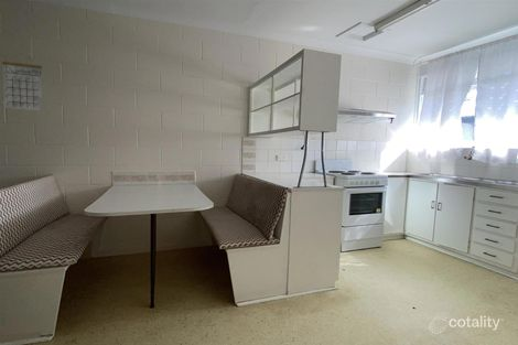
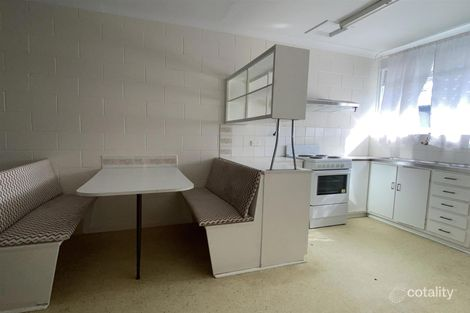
- calendar (23, 80)
